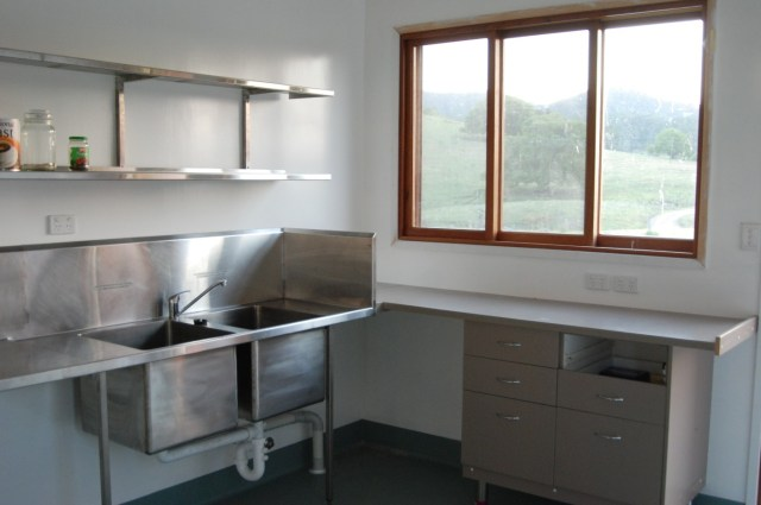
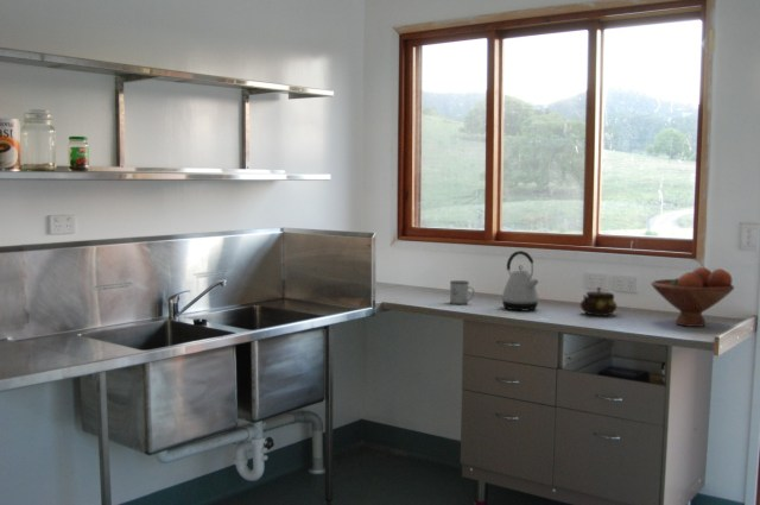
+ teapot (597, 301)
+ fruit bowl (691, 296)
+ kettle (521, 279)
+ mug (462, 292)
